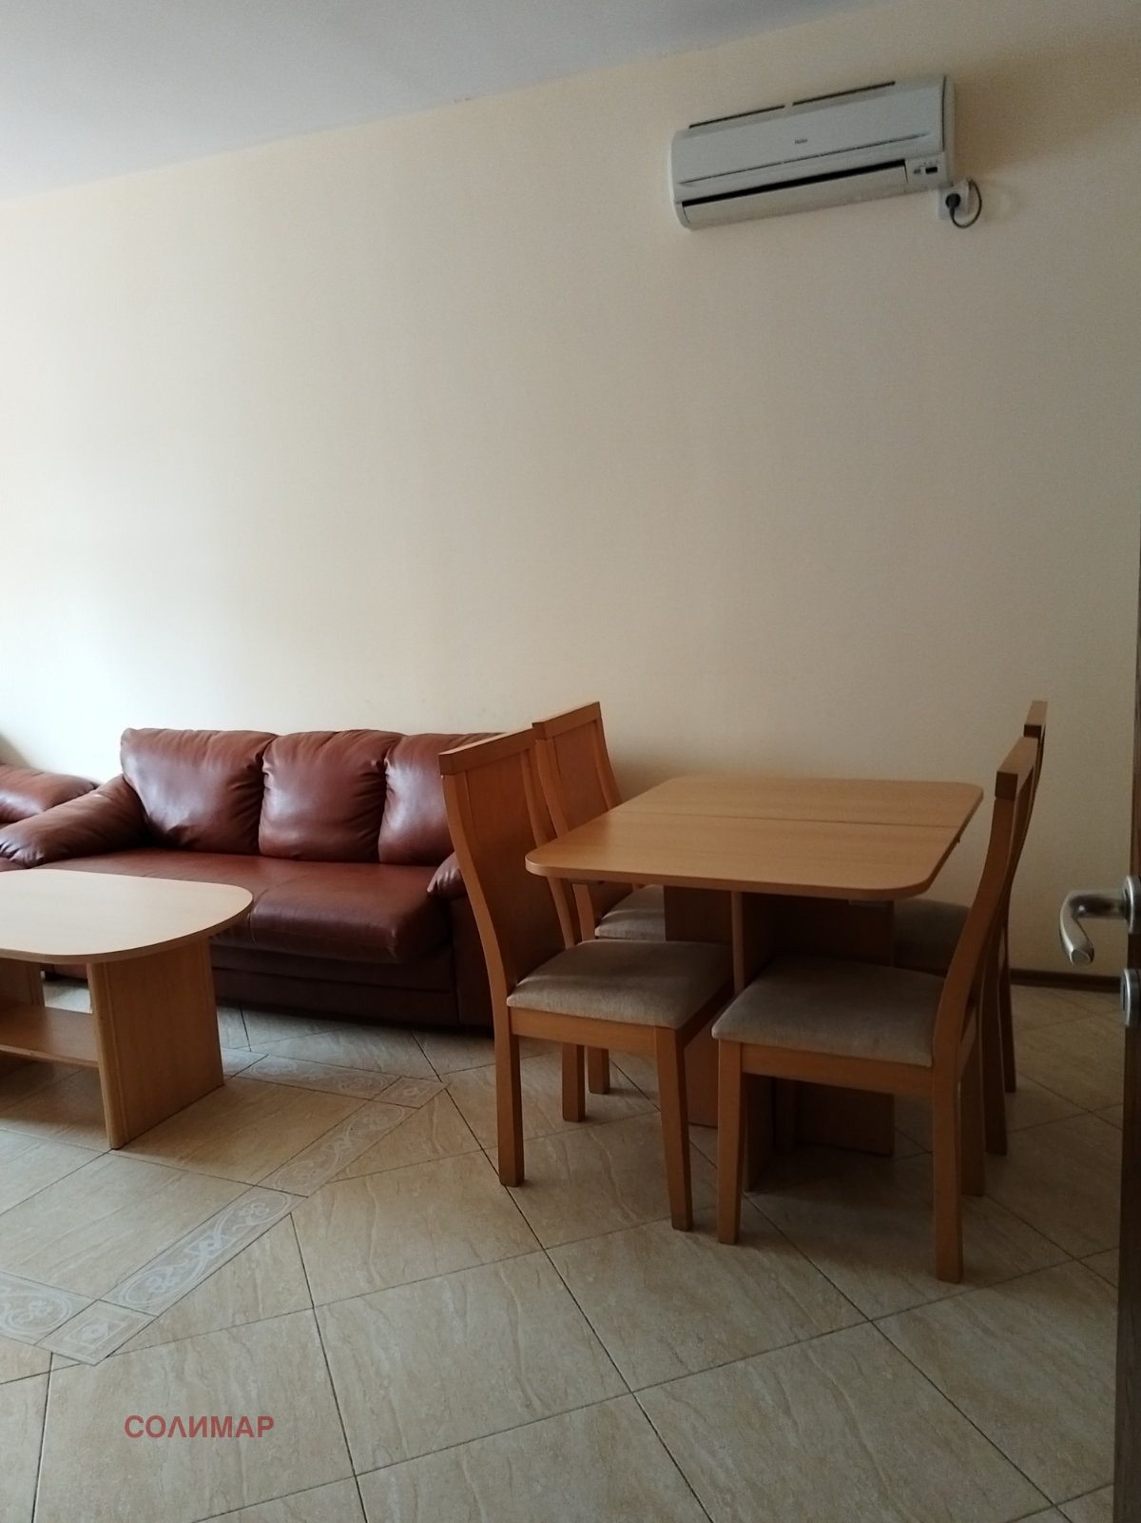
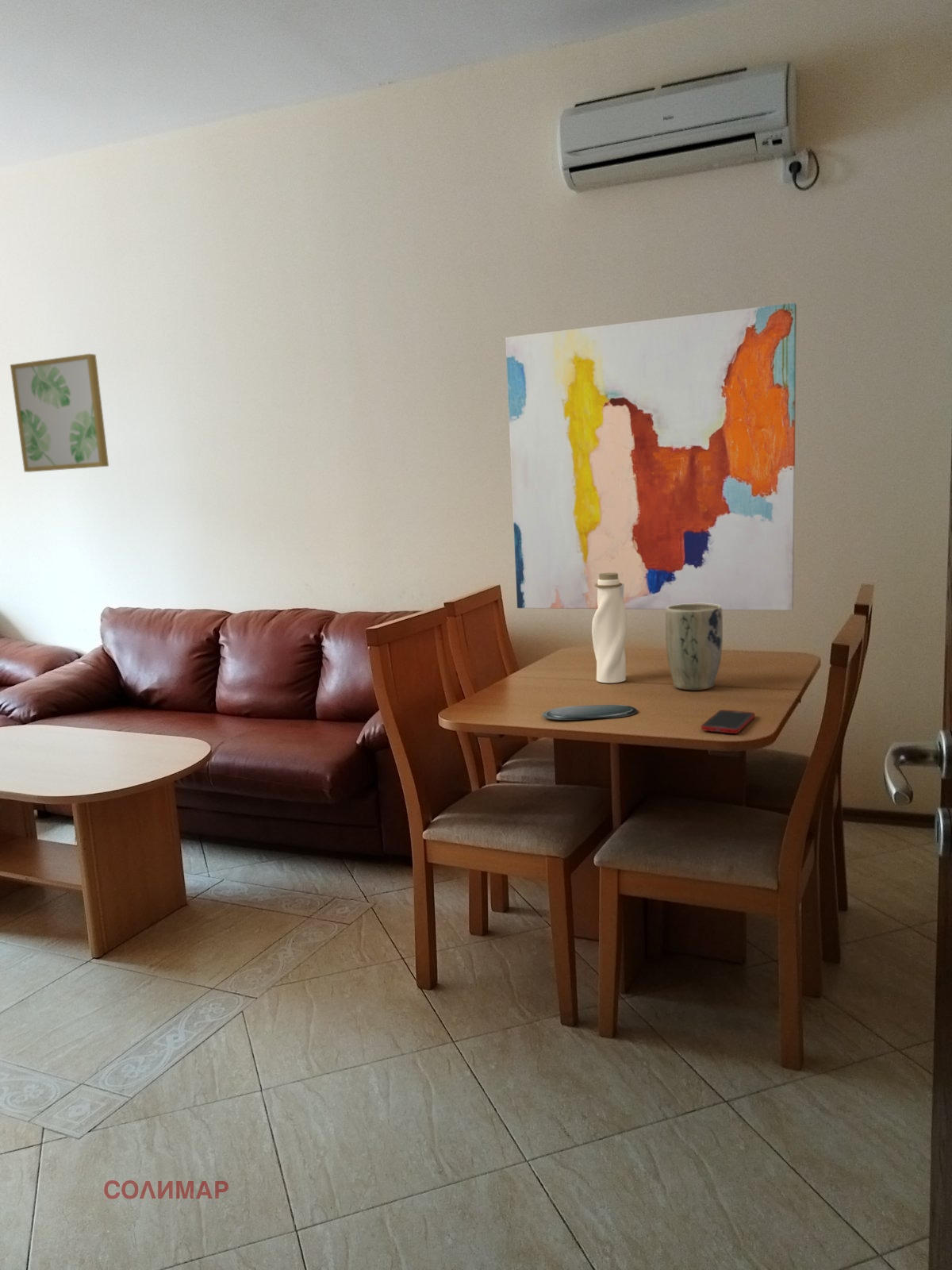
+ oval tray (589, 712)
+ plant pot (694, 646)
+ cell phone (728, 721)
+ wall art (59, 414)
+ water bottle (609, 626)
+ wall art (645, 468)
